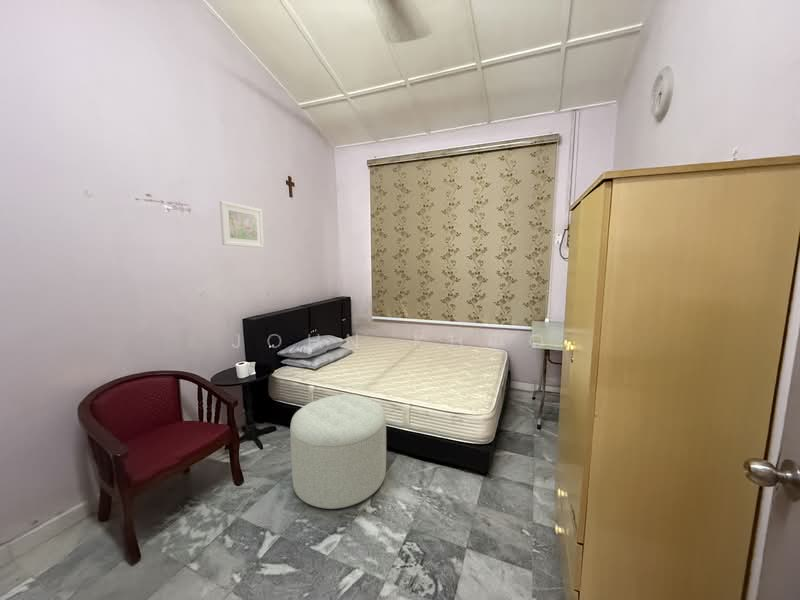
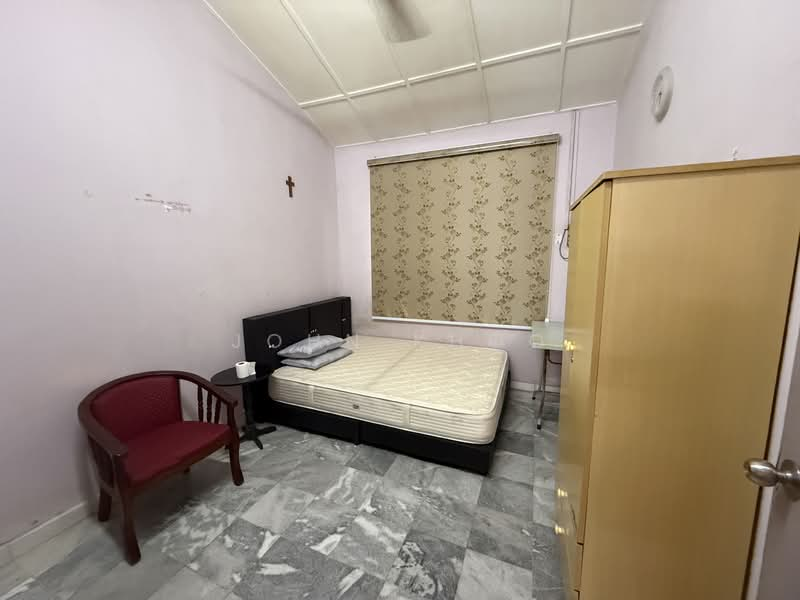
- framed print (243, 226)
- ottoman (340, 442)
